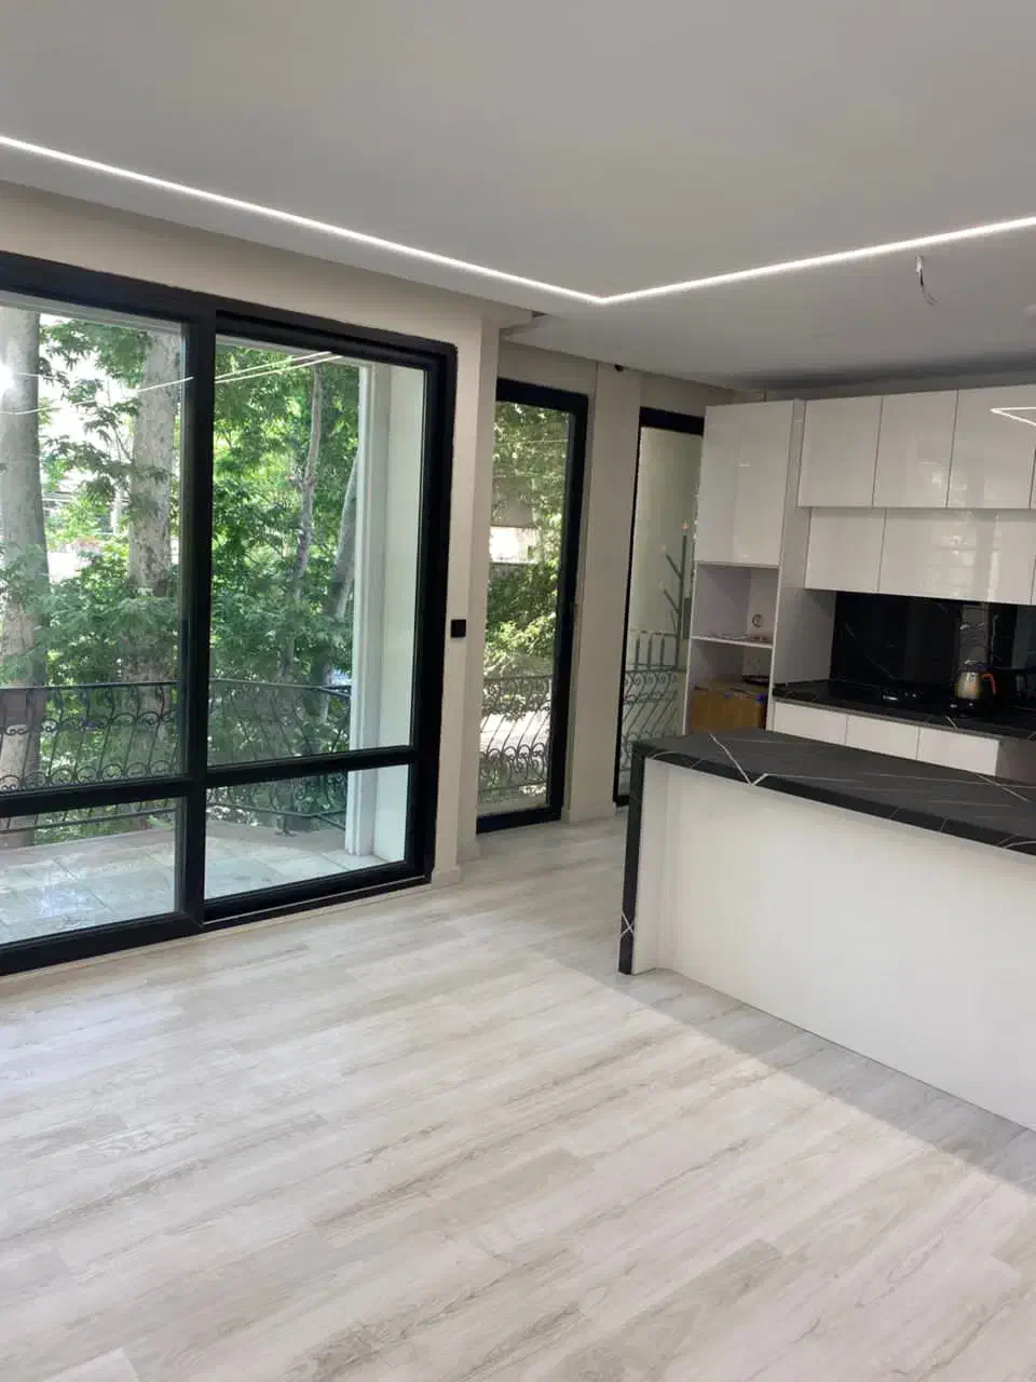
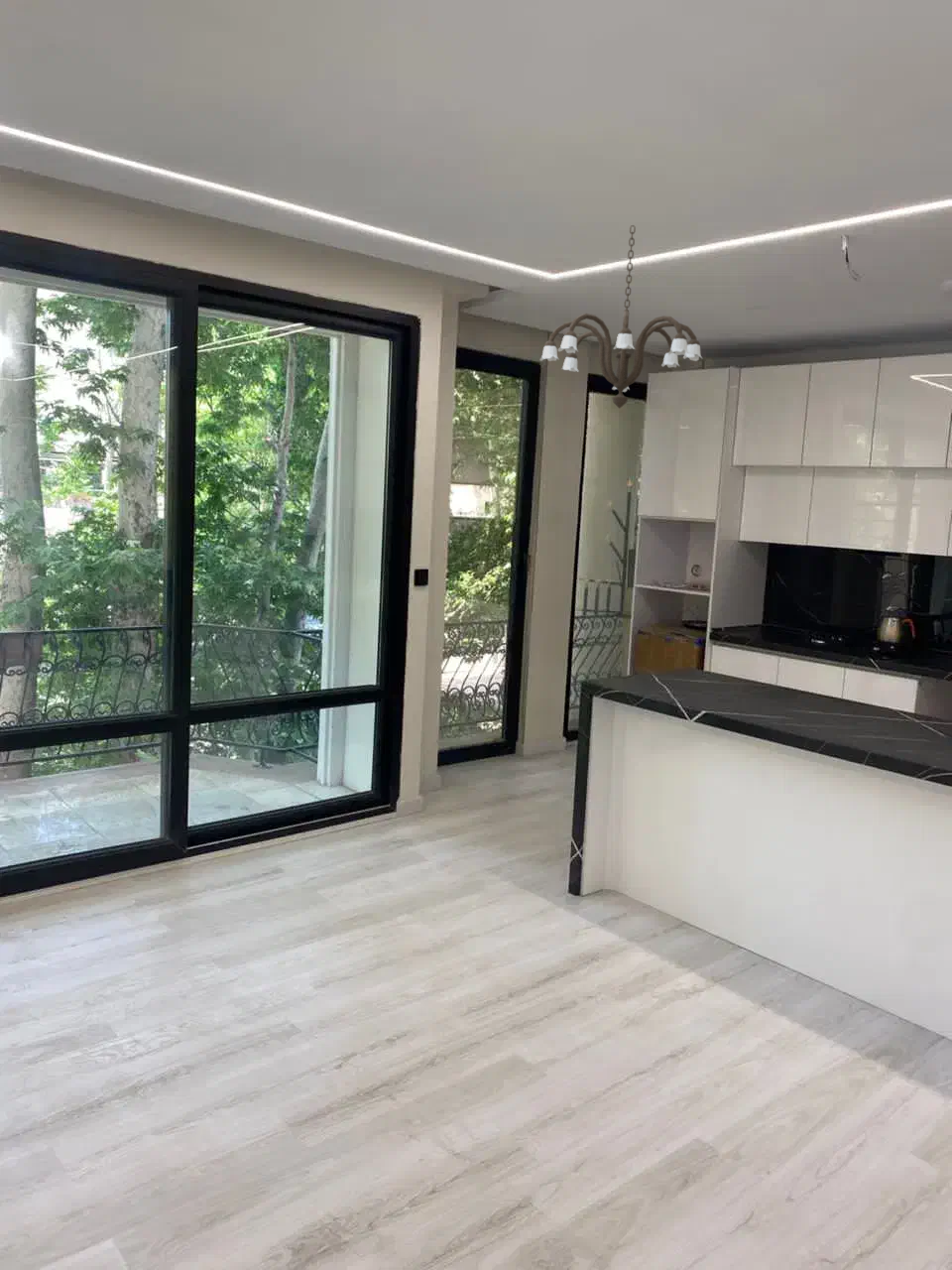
+ chandelier (624, 318)
